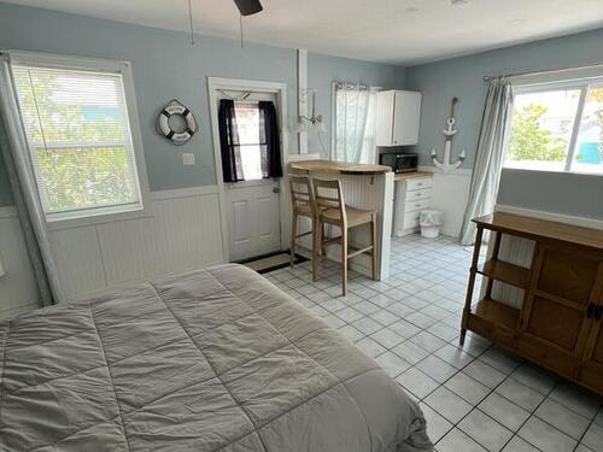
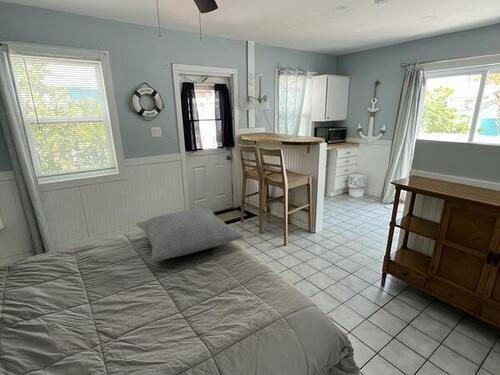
+ pillow (187, 230)
